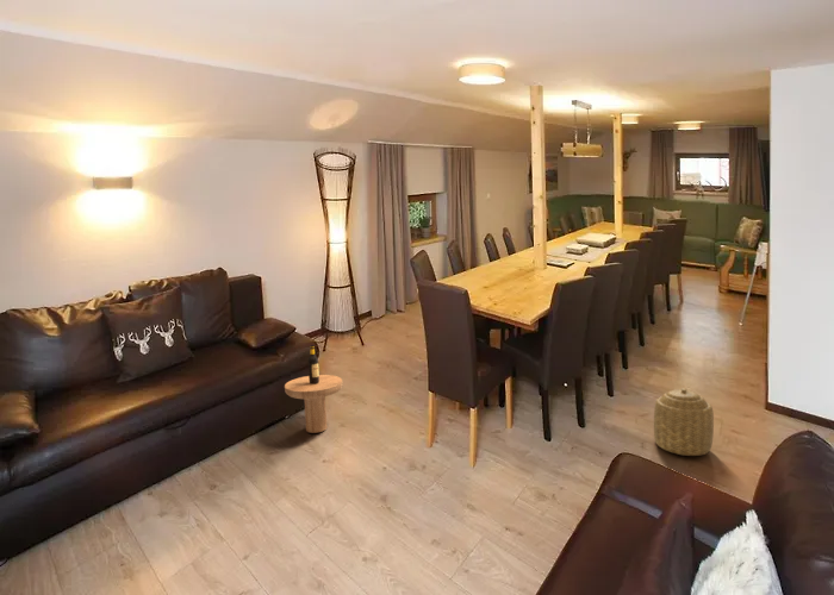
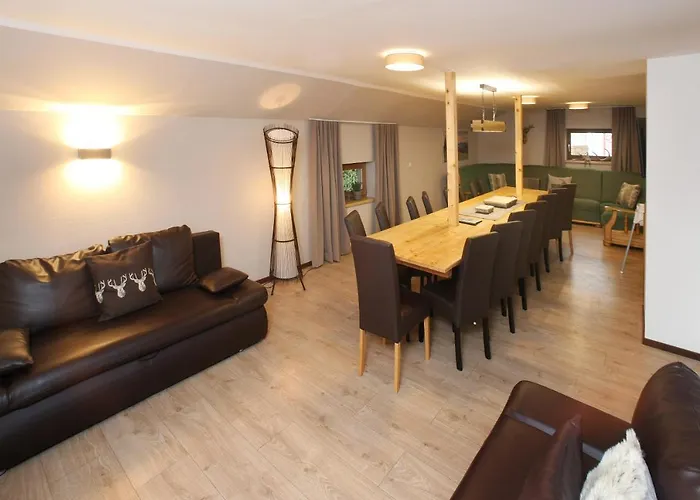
- basket (683, 418)
- side table (313, 387)
